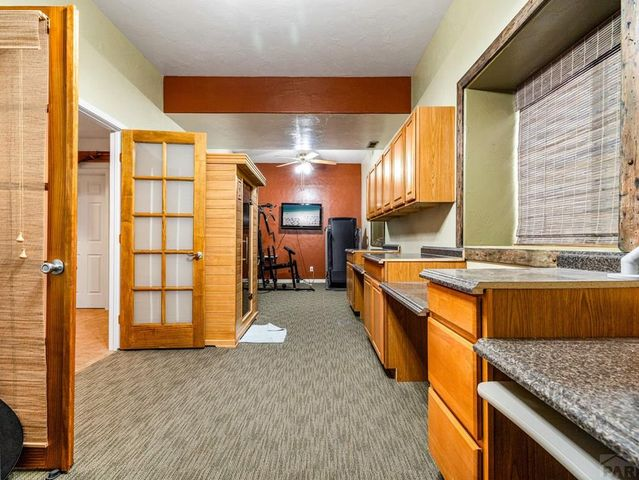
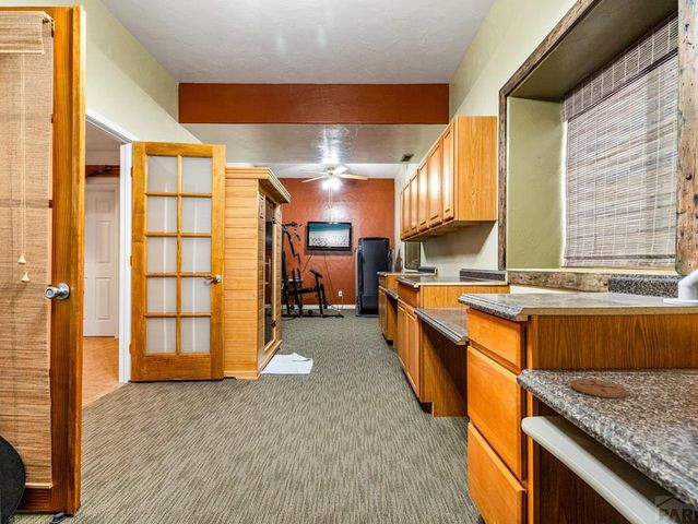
+ coaster (598, 388)
